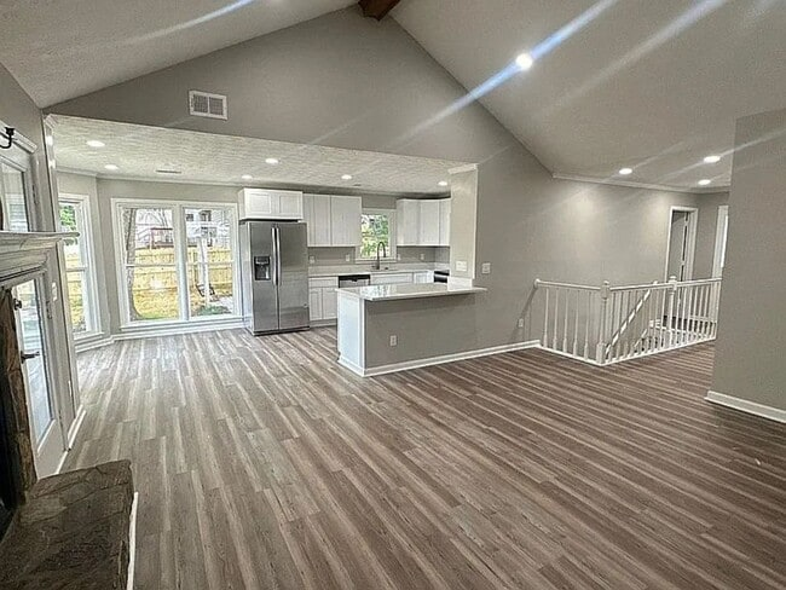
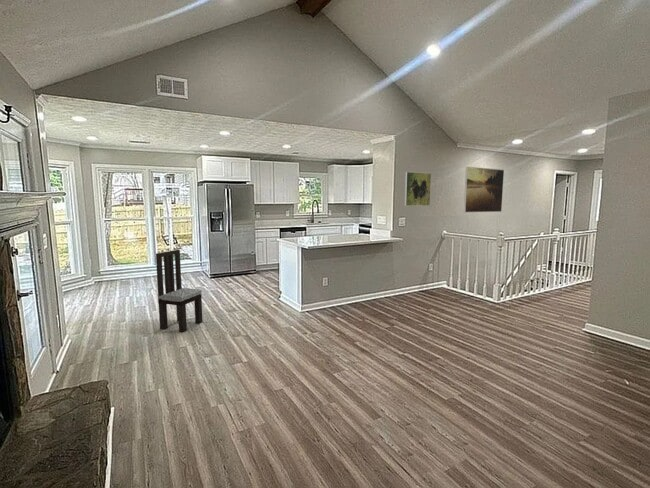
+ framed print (418, 189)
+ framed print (484, 190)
+ dining chair (179, 289)
